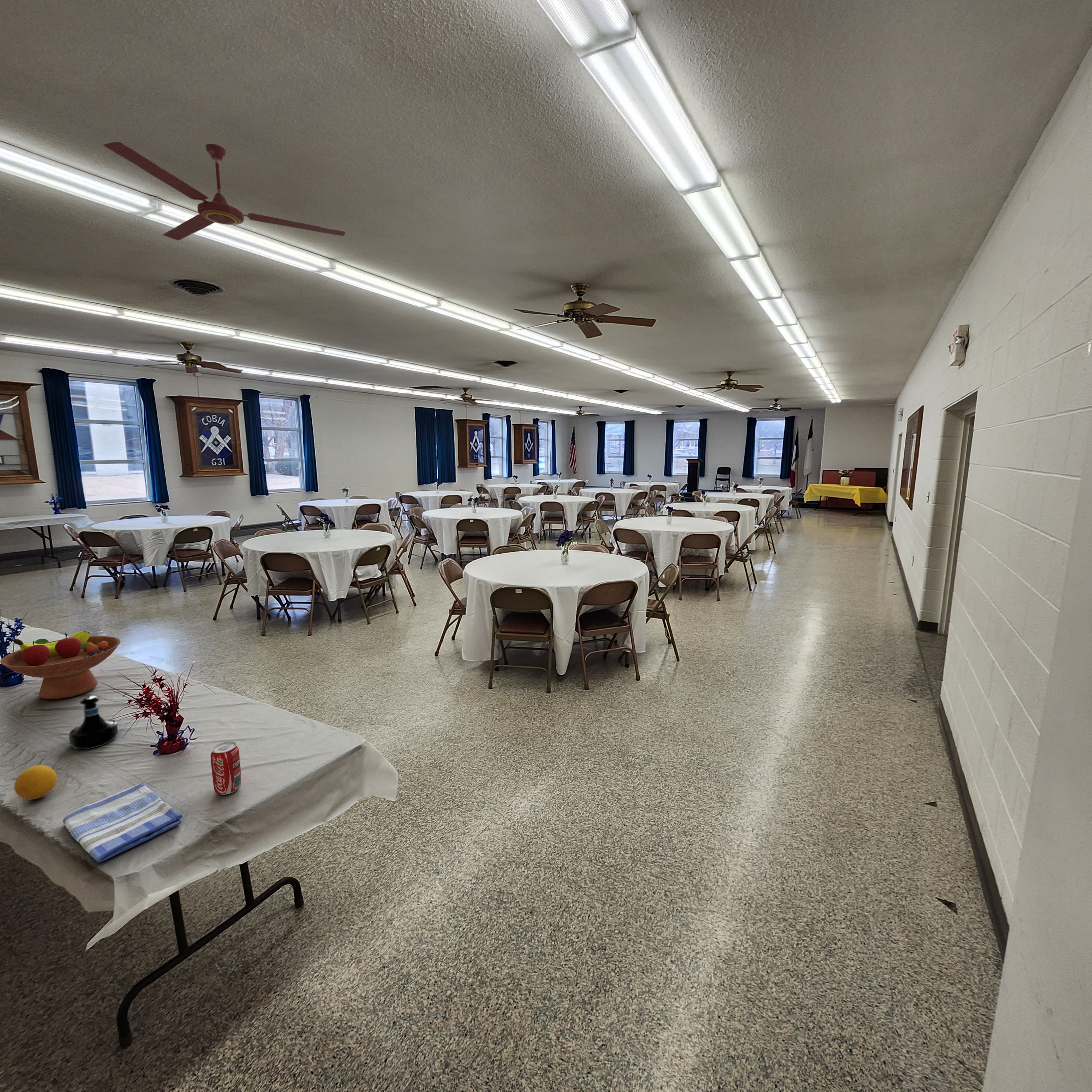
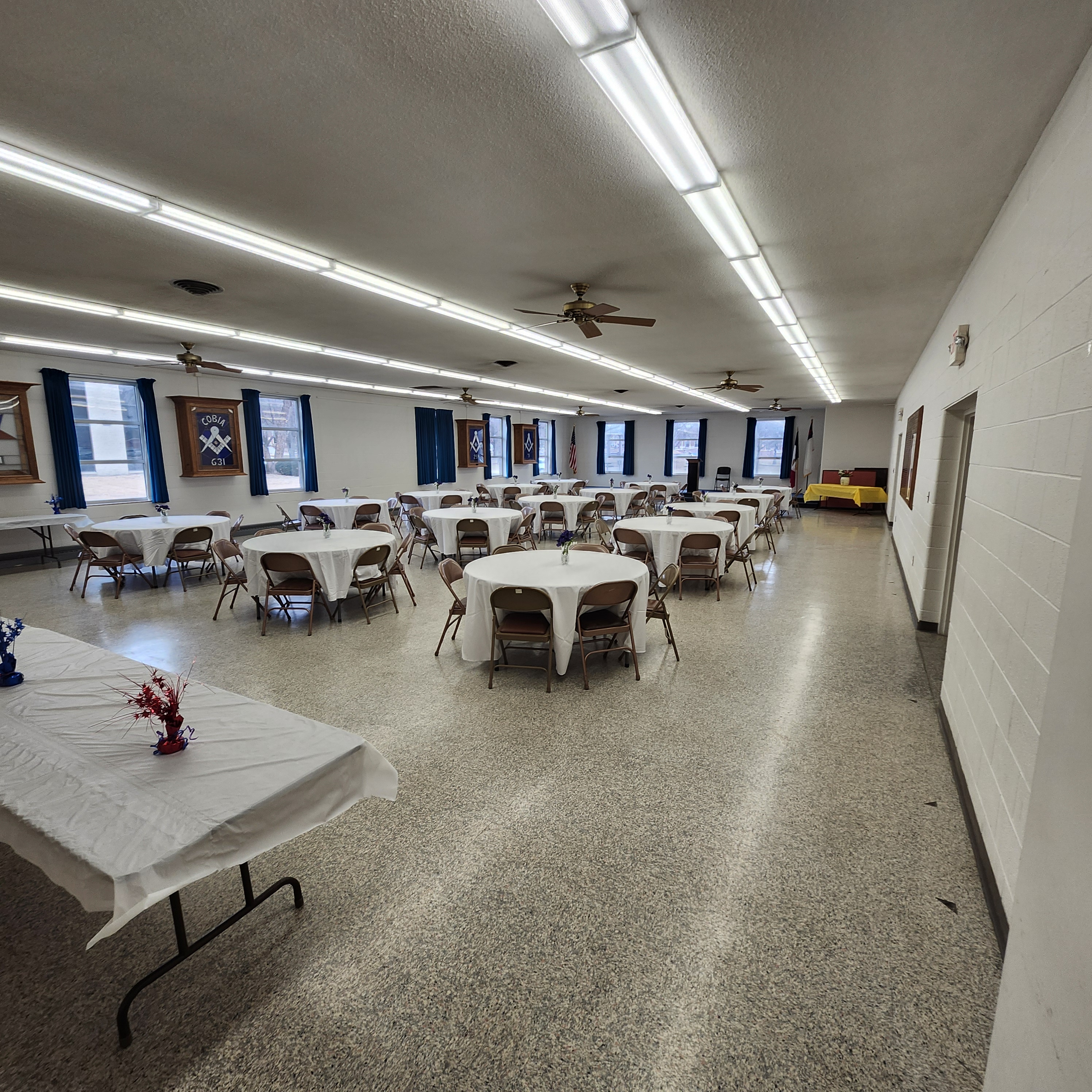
- beverage can (226, 768)
- ceiling fan (235, 208)
- dish towel (123, 818)
- fruit bowl (65, 662)
- fruit (36, 782)
- tequila bottle (92, 719)
